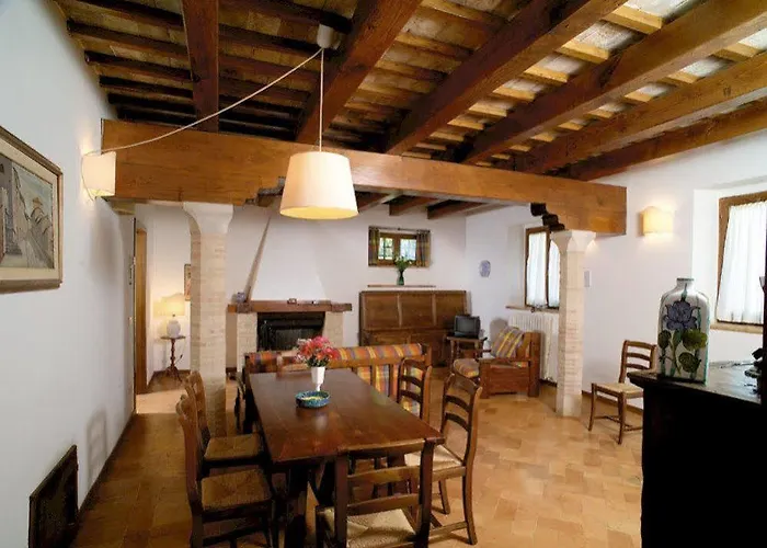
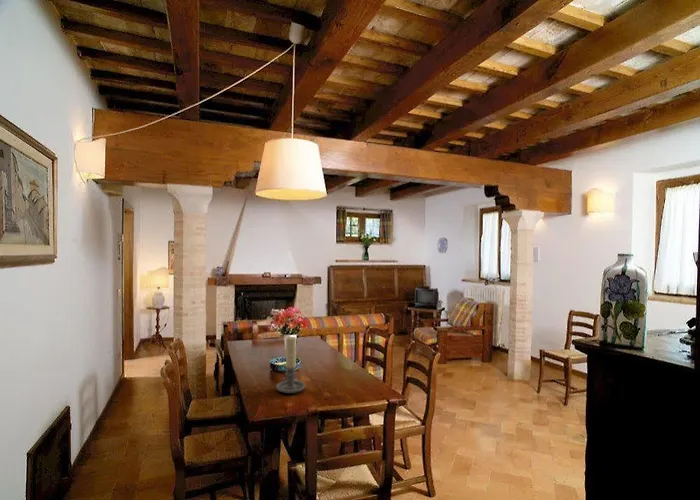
+ candle holder (289, 362)
